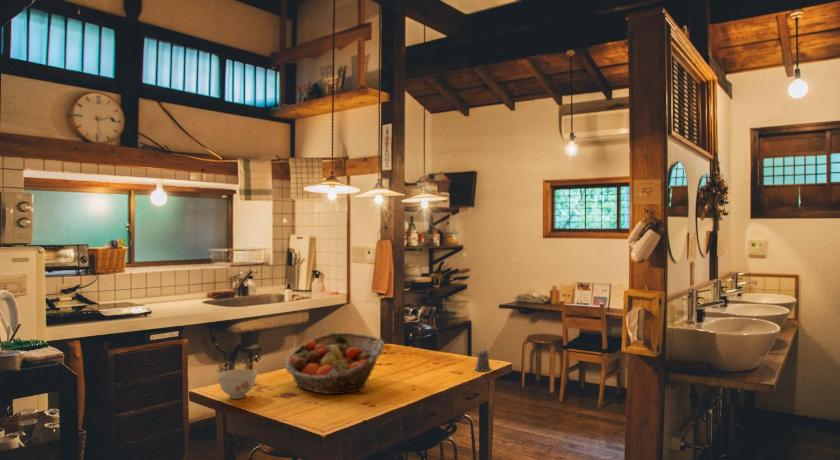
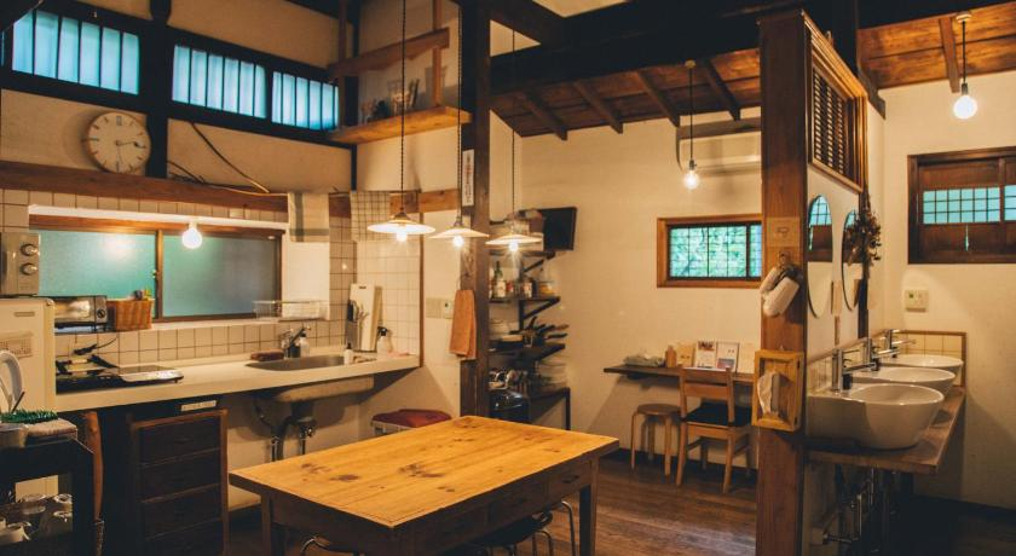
- fruit basket (334, 361)
- bowl (237, 384)
- pepper shaker (481, 359)
